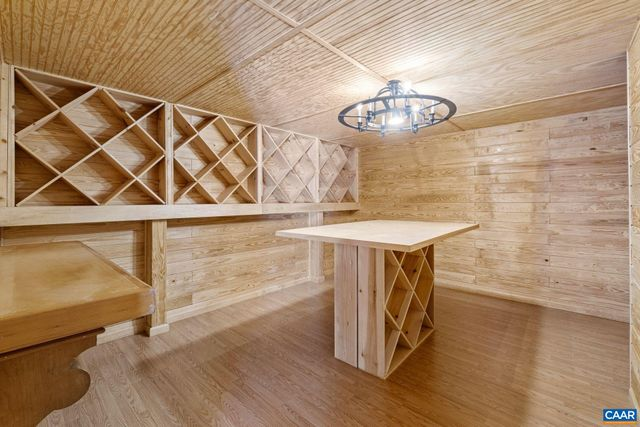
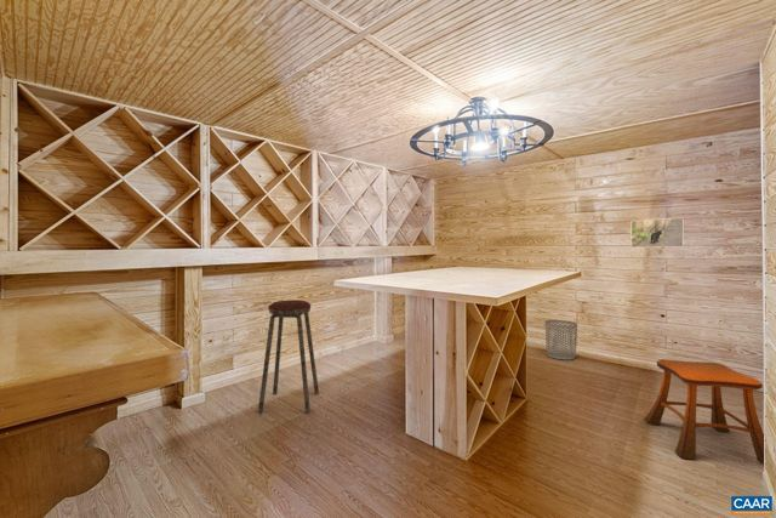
+ waste bin (560, 338)
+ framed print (656, 233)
+ stool (703, 405)
+ music stool (299, 352)
